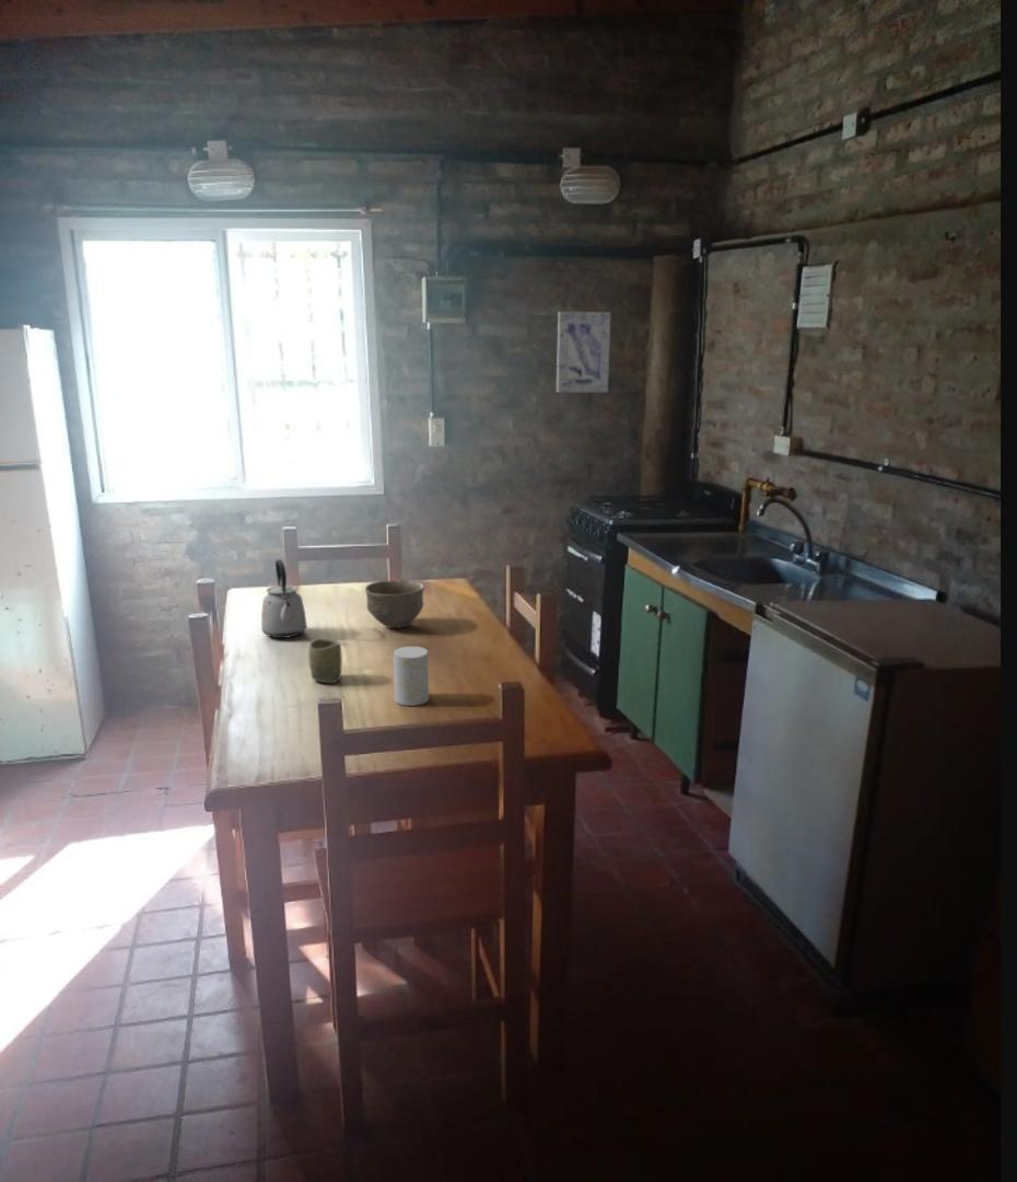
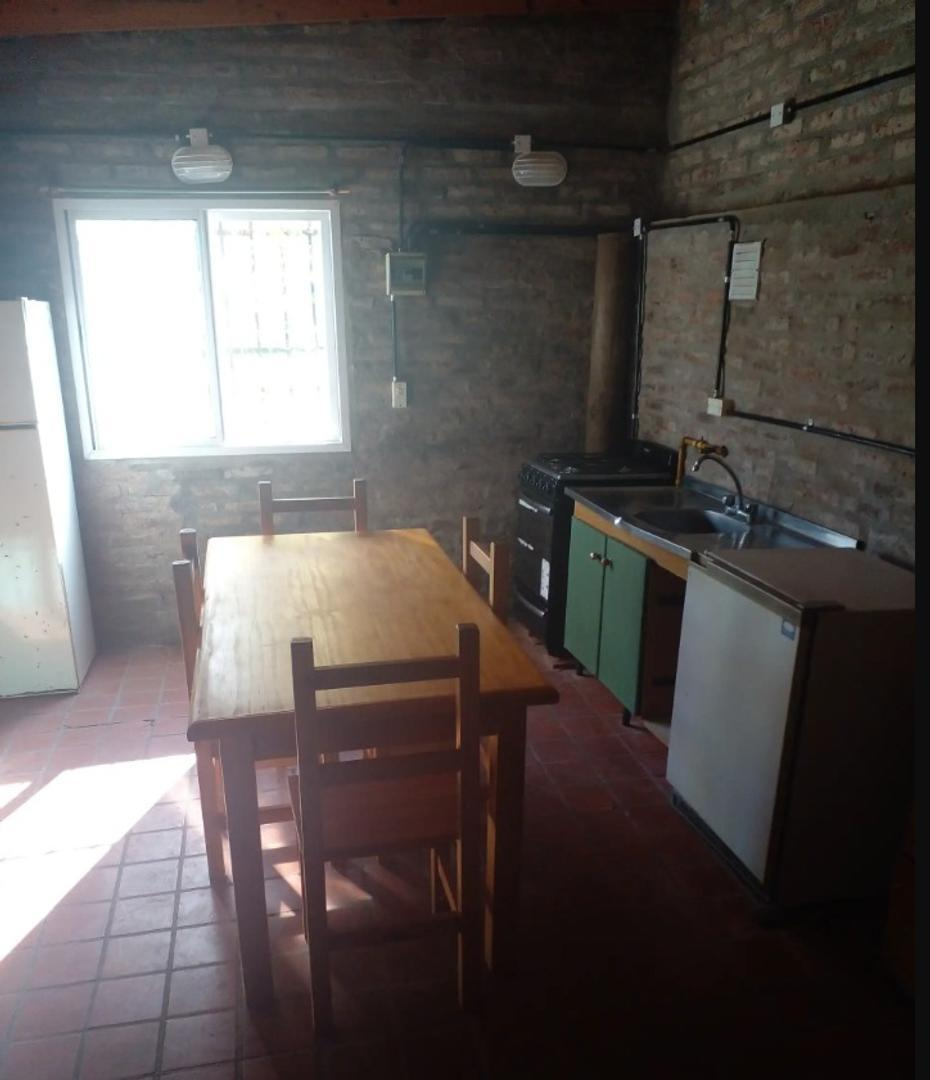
- cup (325, 660)
- bowl (394, 605)
- kettle (283, 600)
- wall art (583, 352)
- cup (410, 675)
